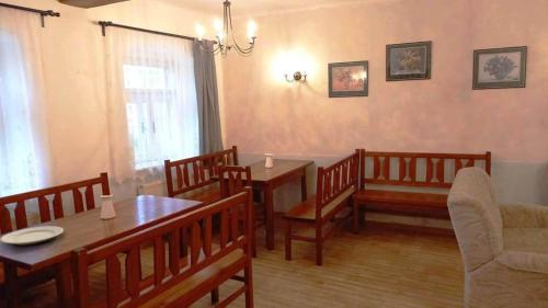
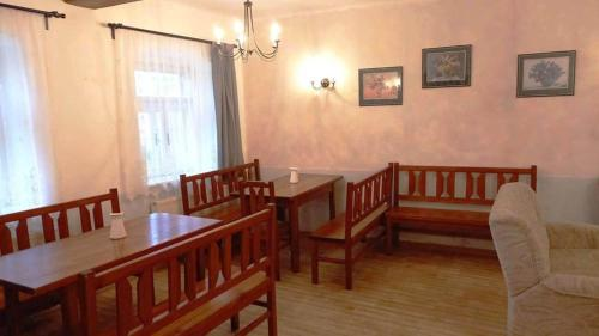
- chinaware (33, 236)
